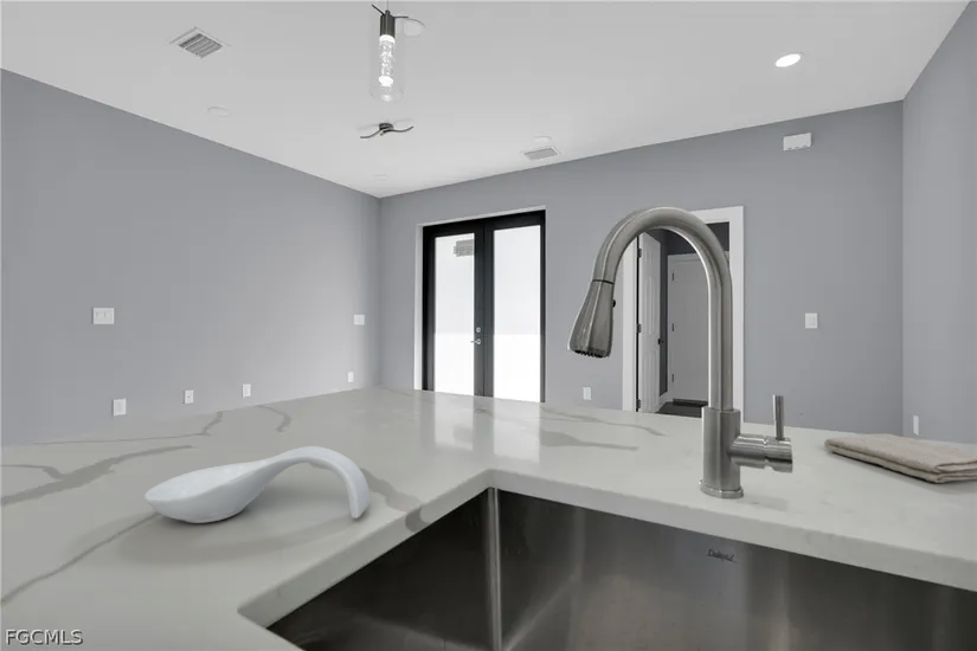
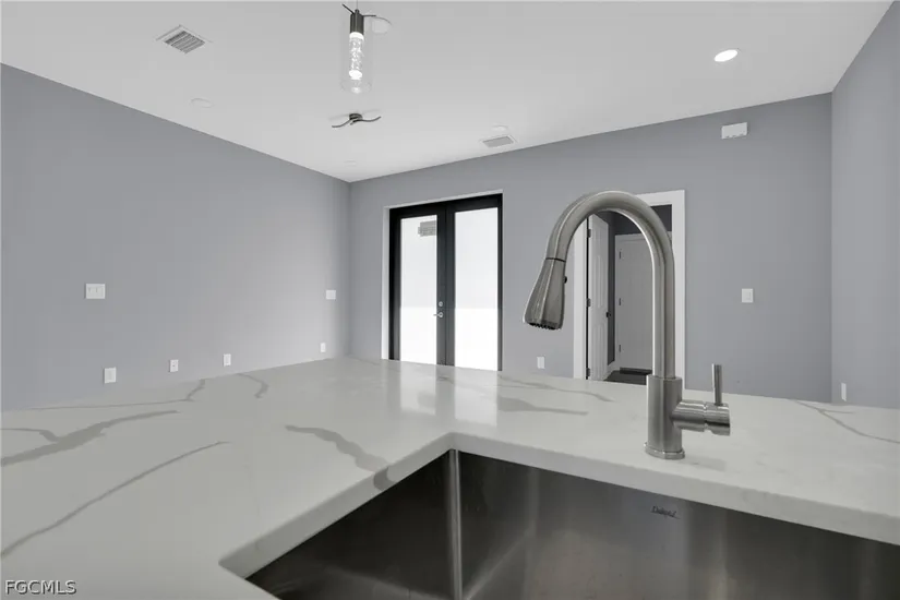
- spoon rest (262, 481)
- washcloth (904, 453)
